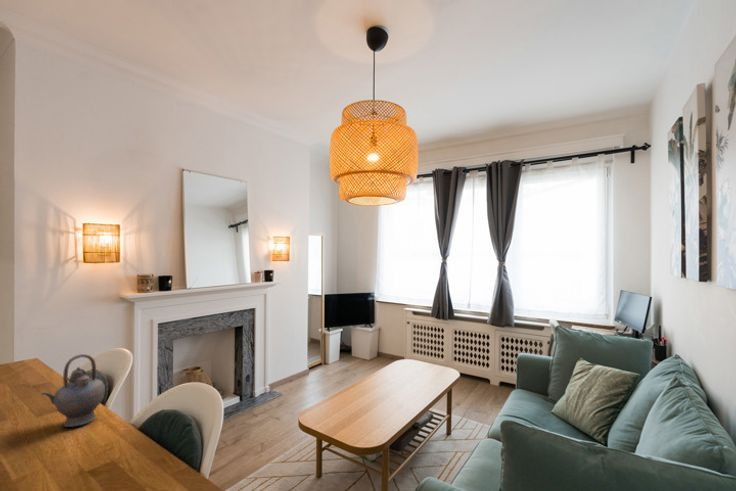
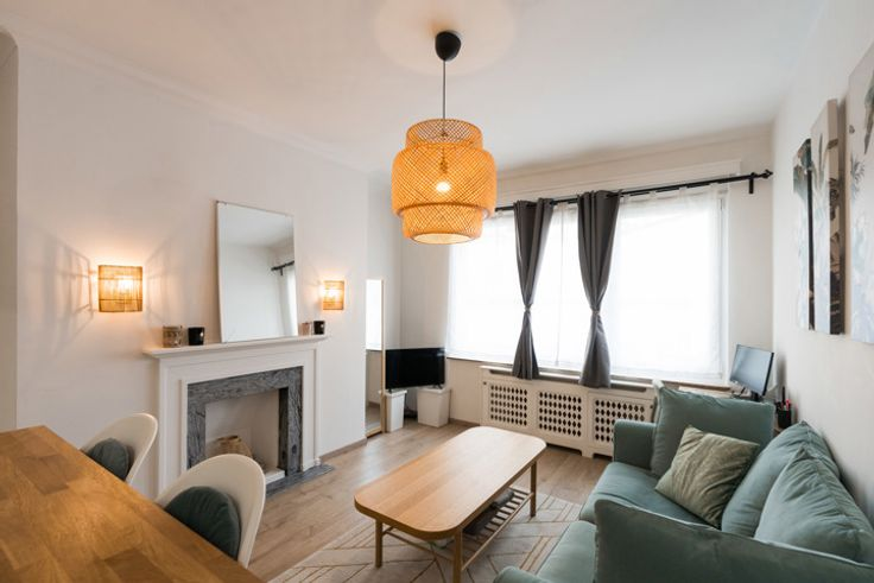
- teapot (74, 389)
